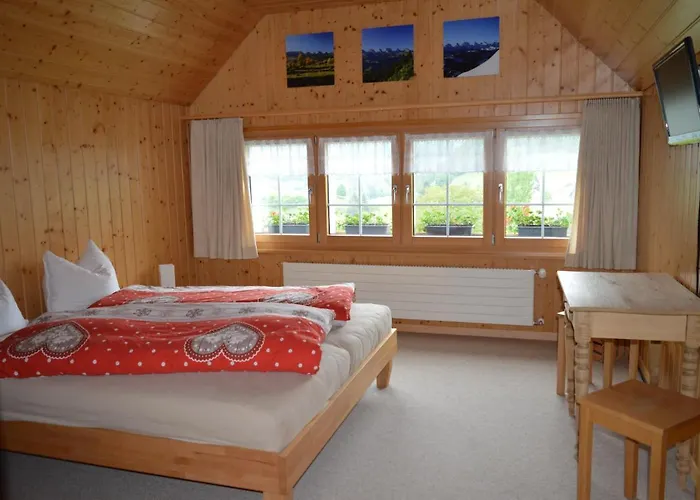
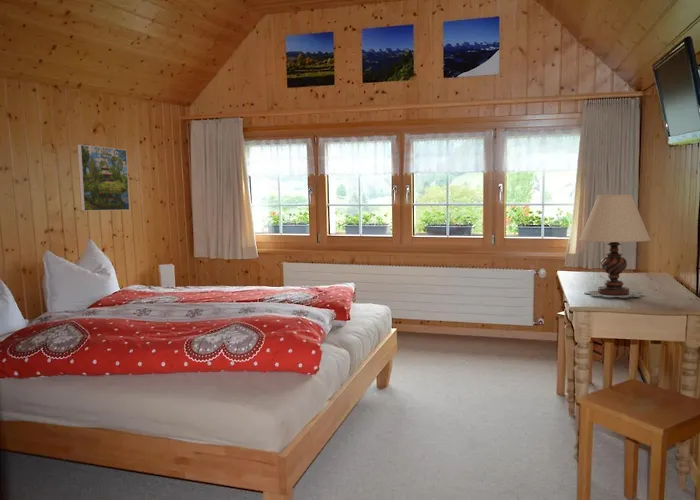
+ table lamp (614, 244)
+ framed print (104, 179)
